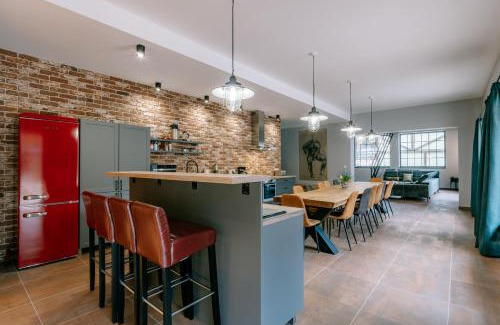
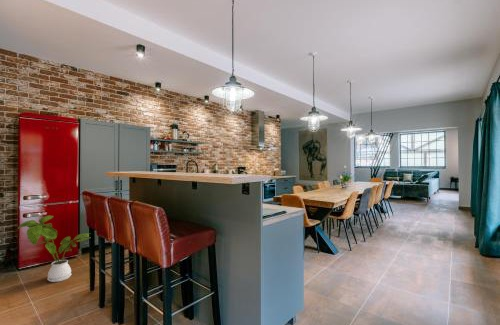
+ house plant (52, 249)
